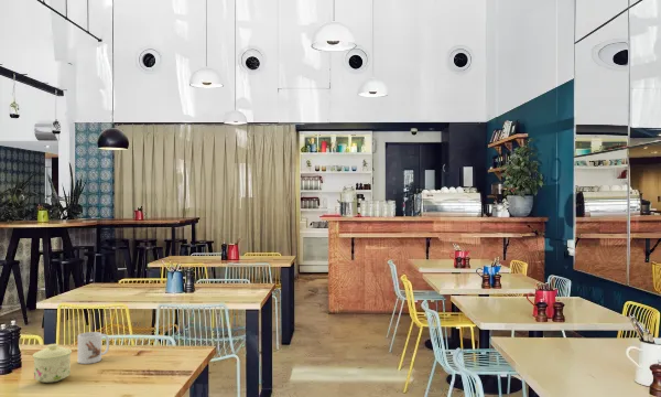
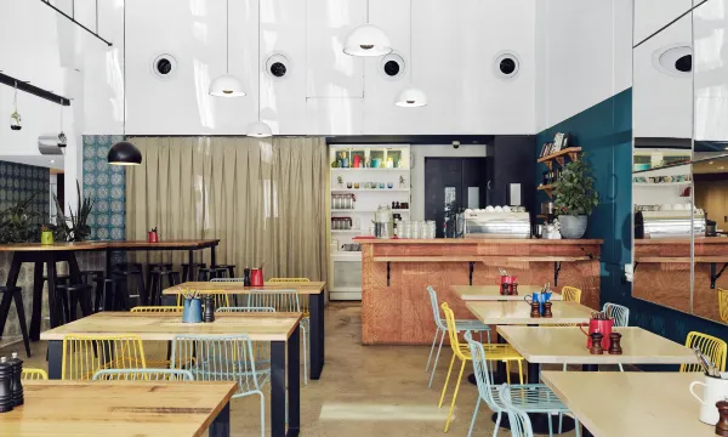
- mug (94, 346)
- sugar bowl (52, 362)
